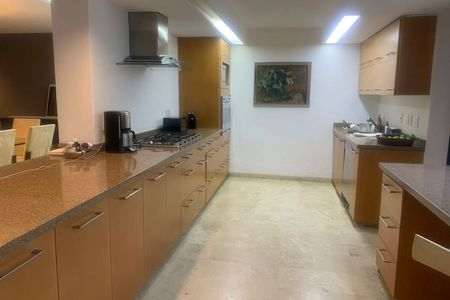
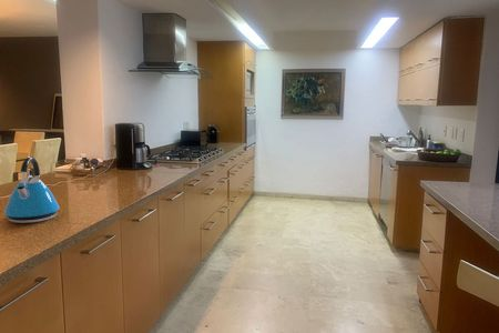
+ kettle (31, 186)
